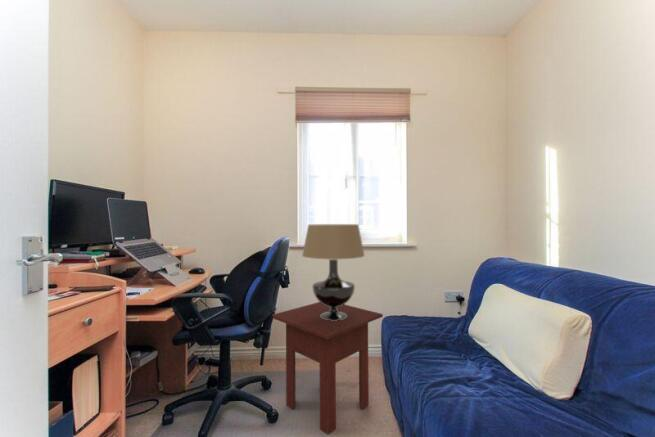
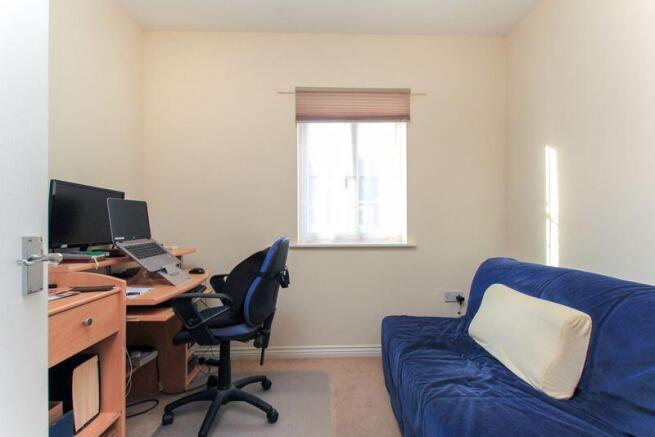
- side table (327, 359)
- table lamp (333, 269)
